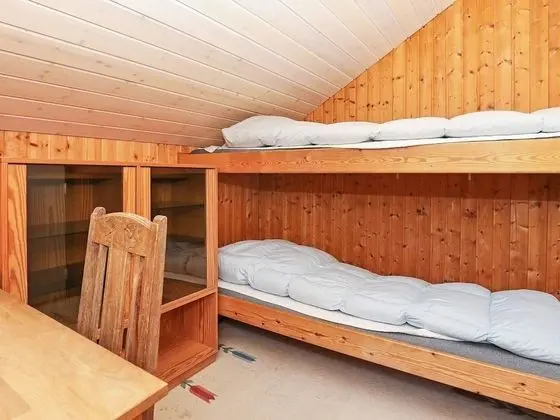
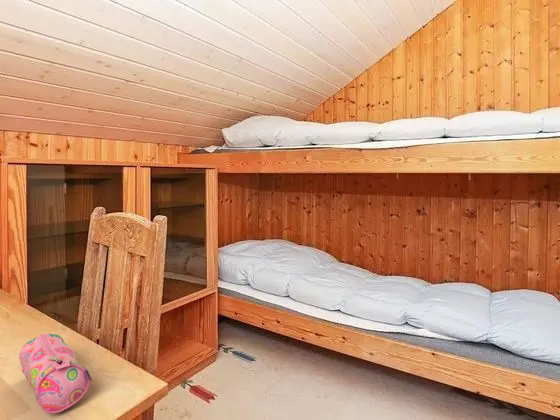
+ pencil case (53, 367)
